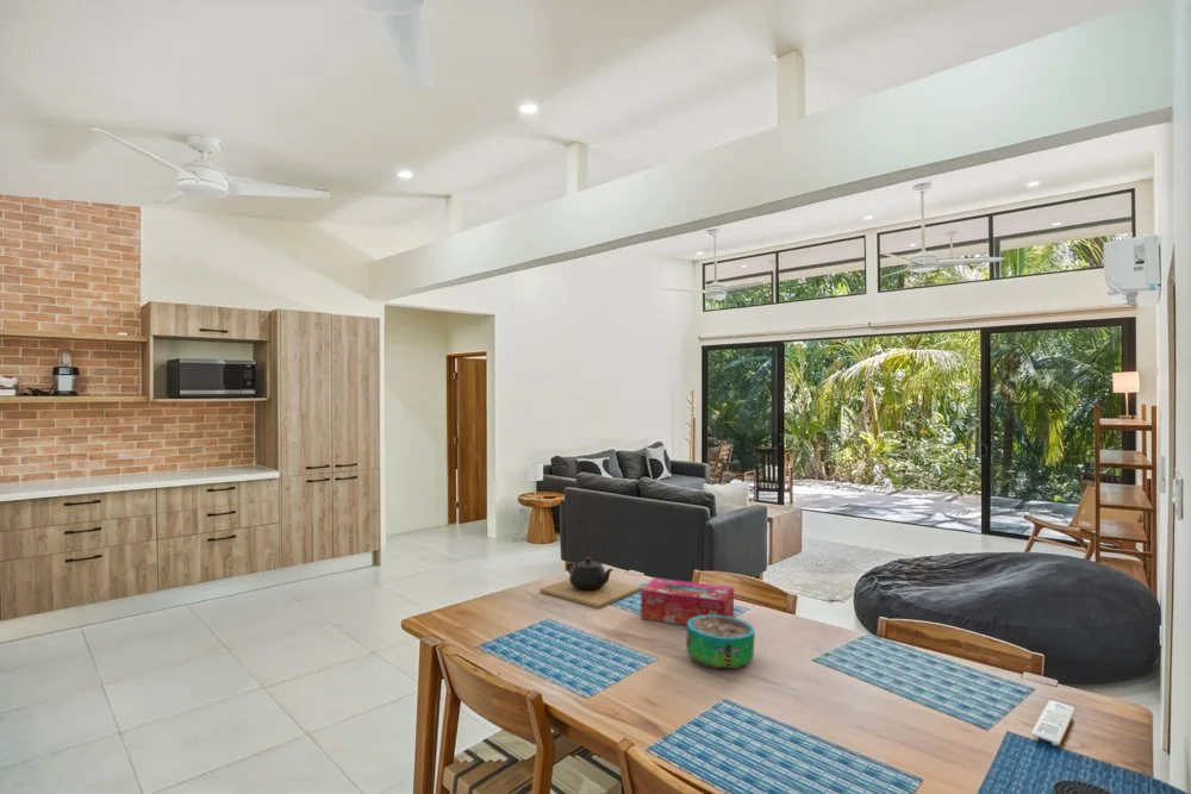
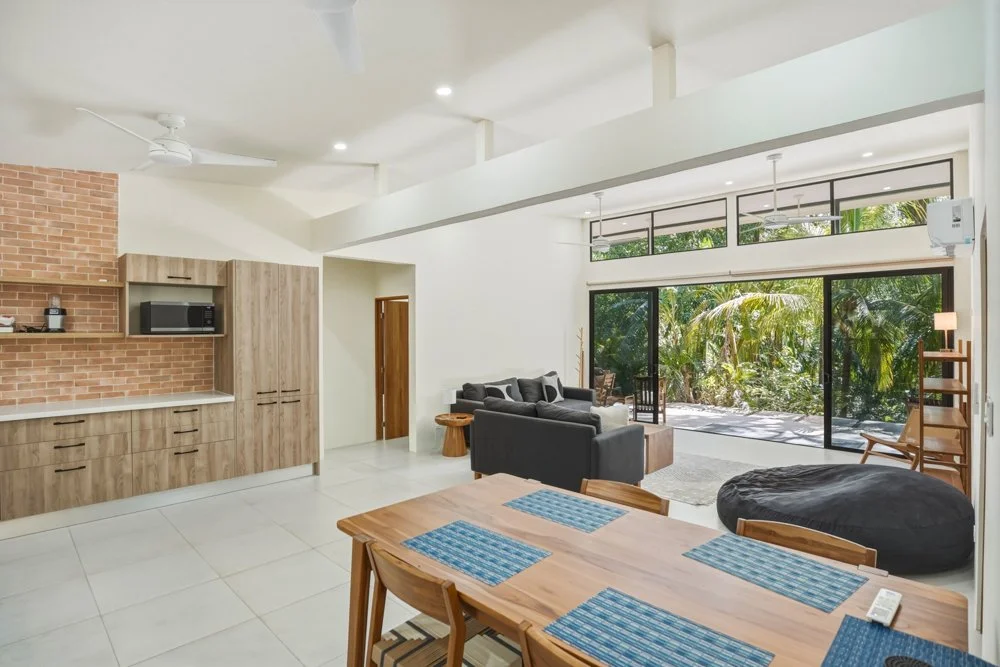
- tissue box (687, 602)
- decorative bowl (719, 640)
- teapot (591, 574)
